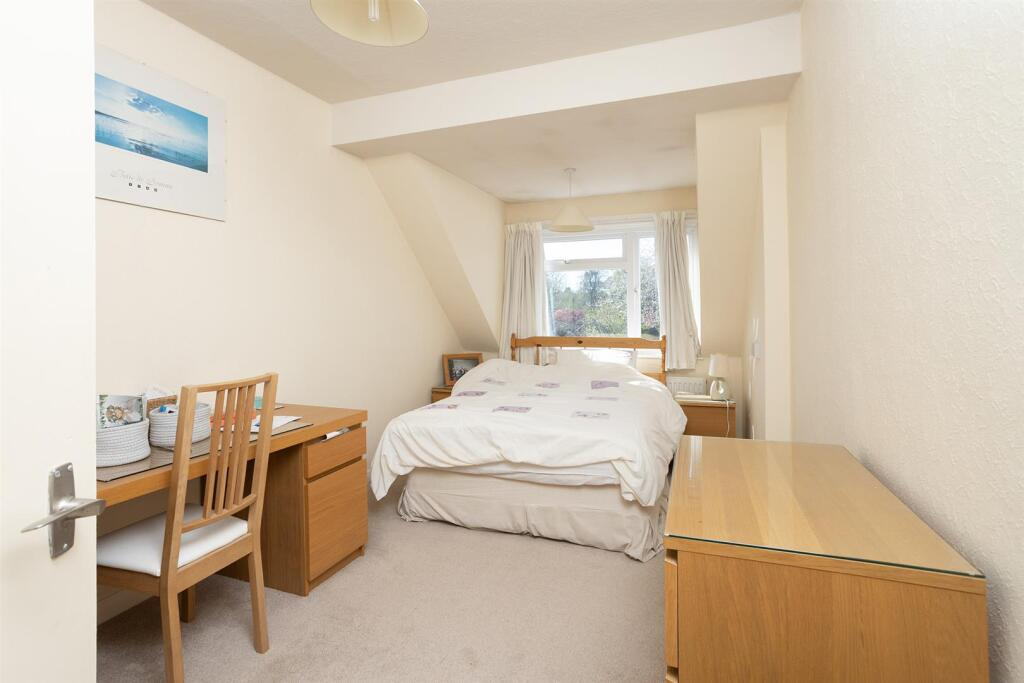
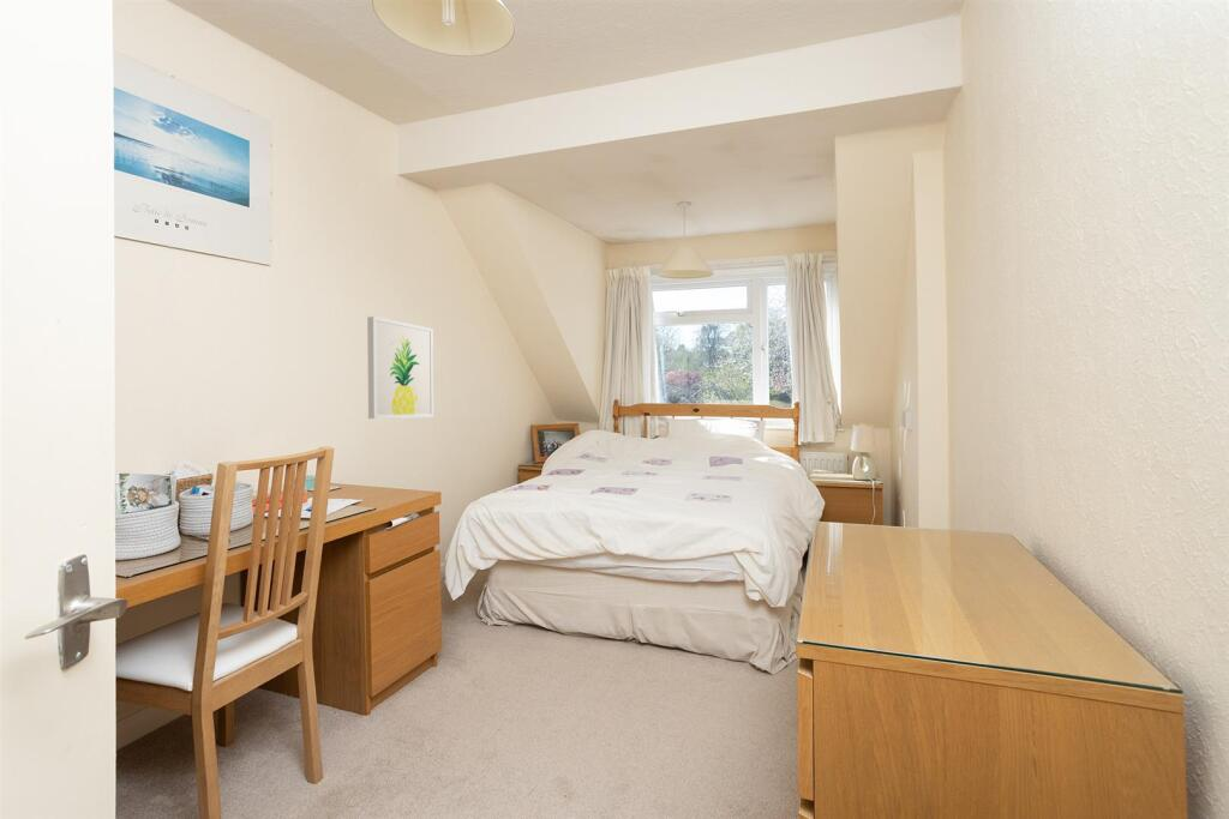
+ wall art (402, 371)
